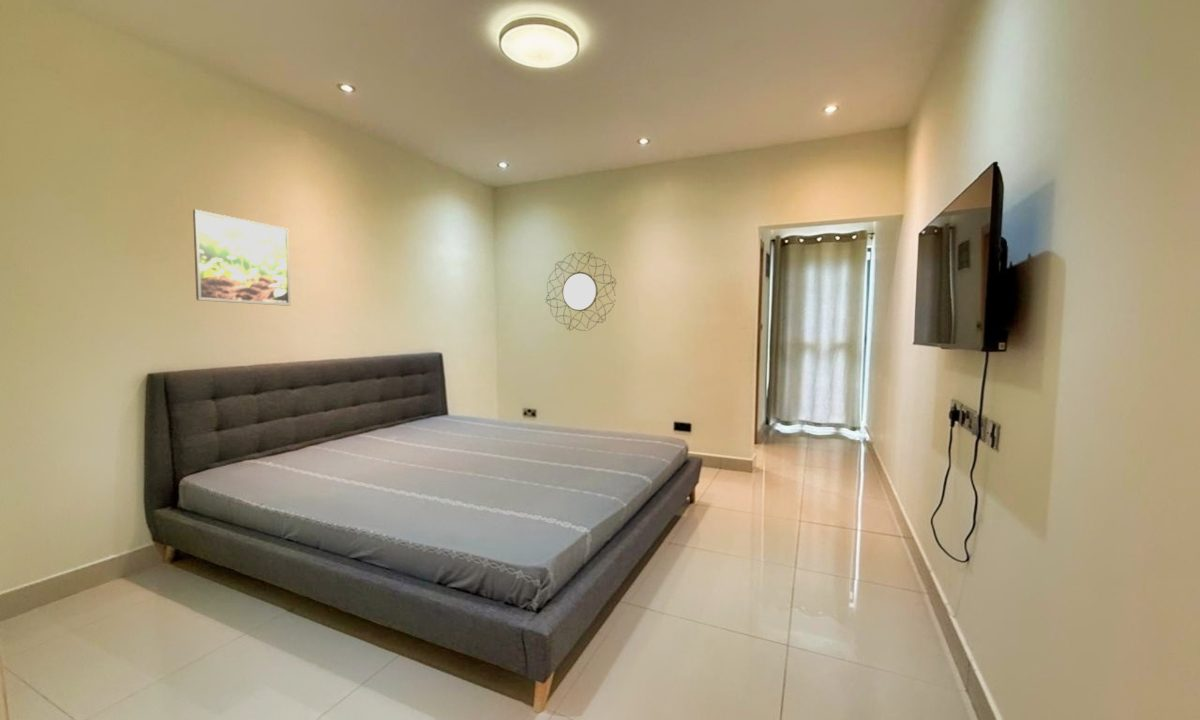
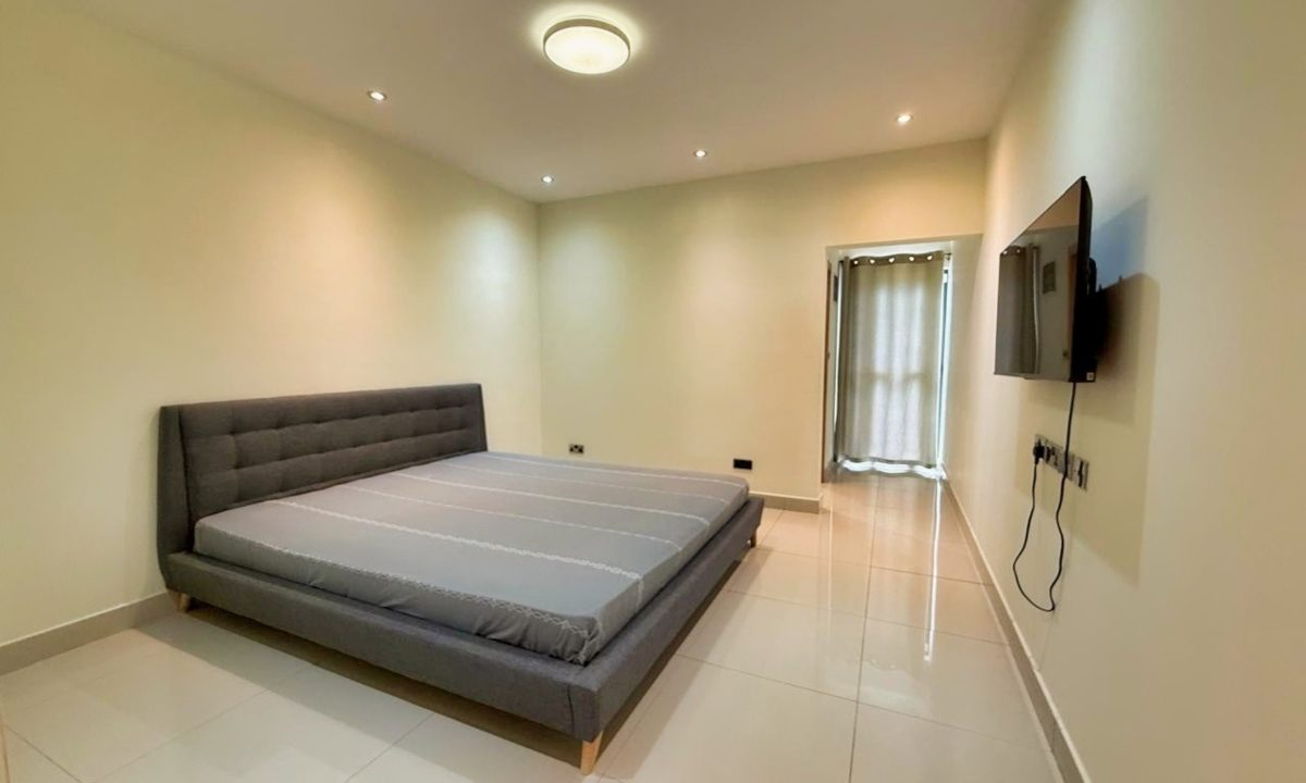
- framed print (245, 261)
- home mirror (579, 291)
